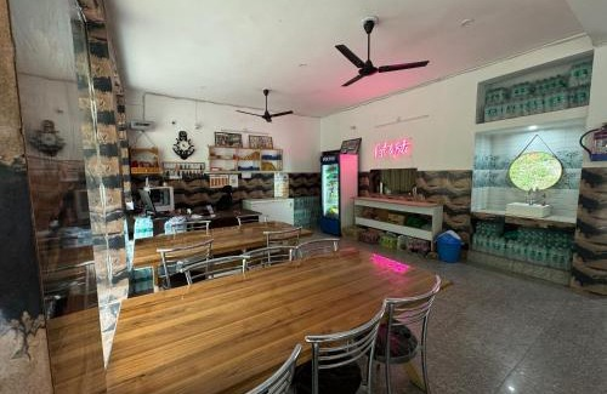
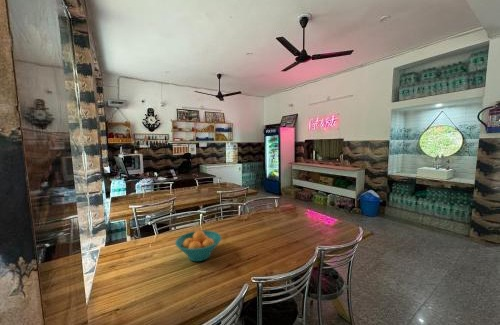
+ fruit bowl (199, 243)
